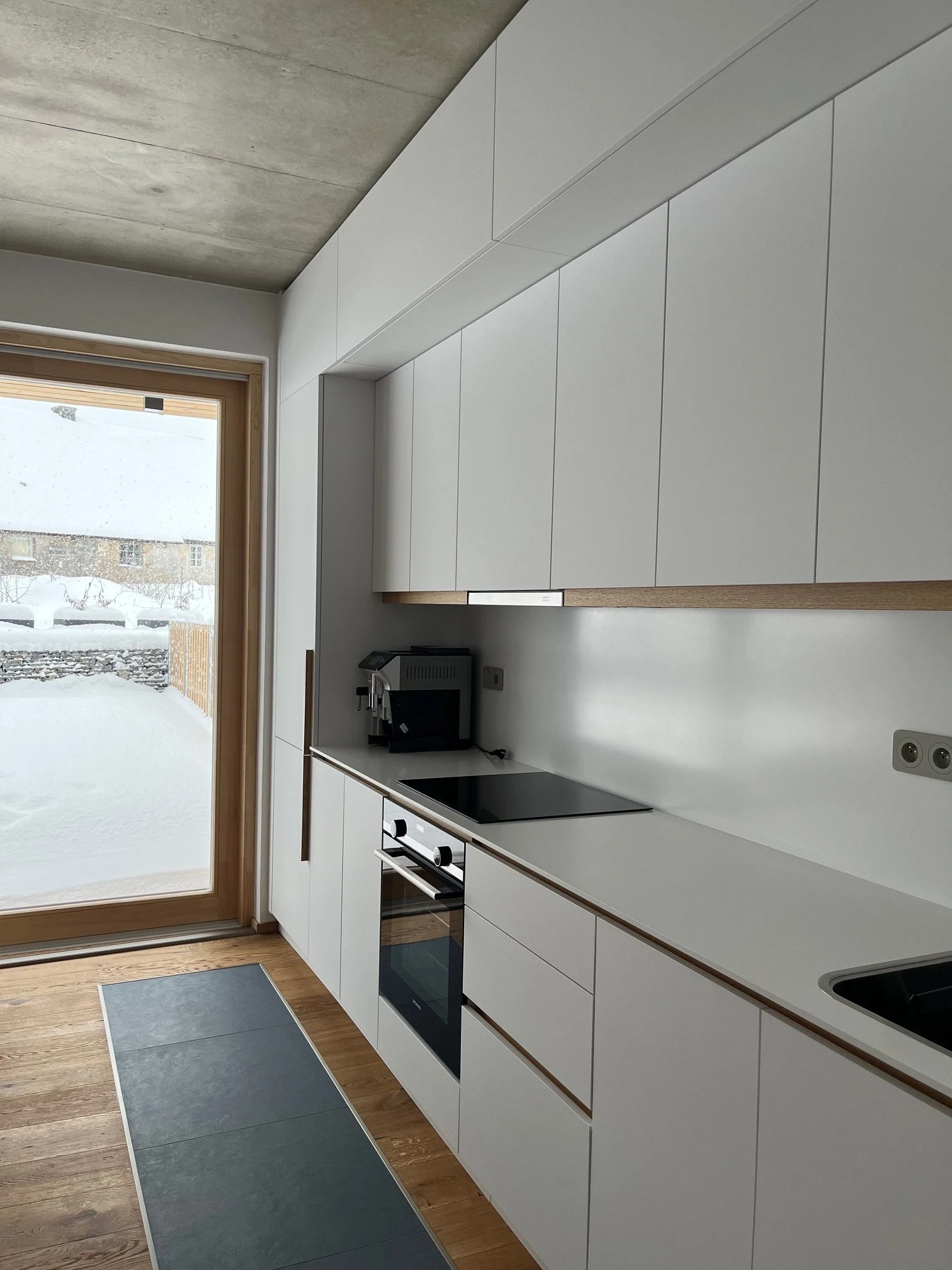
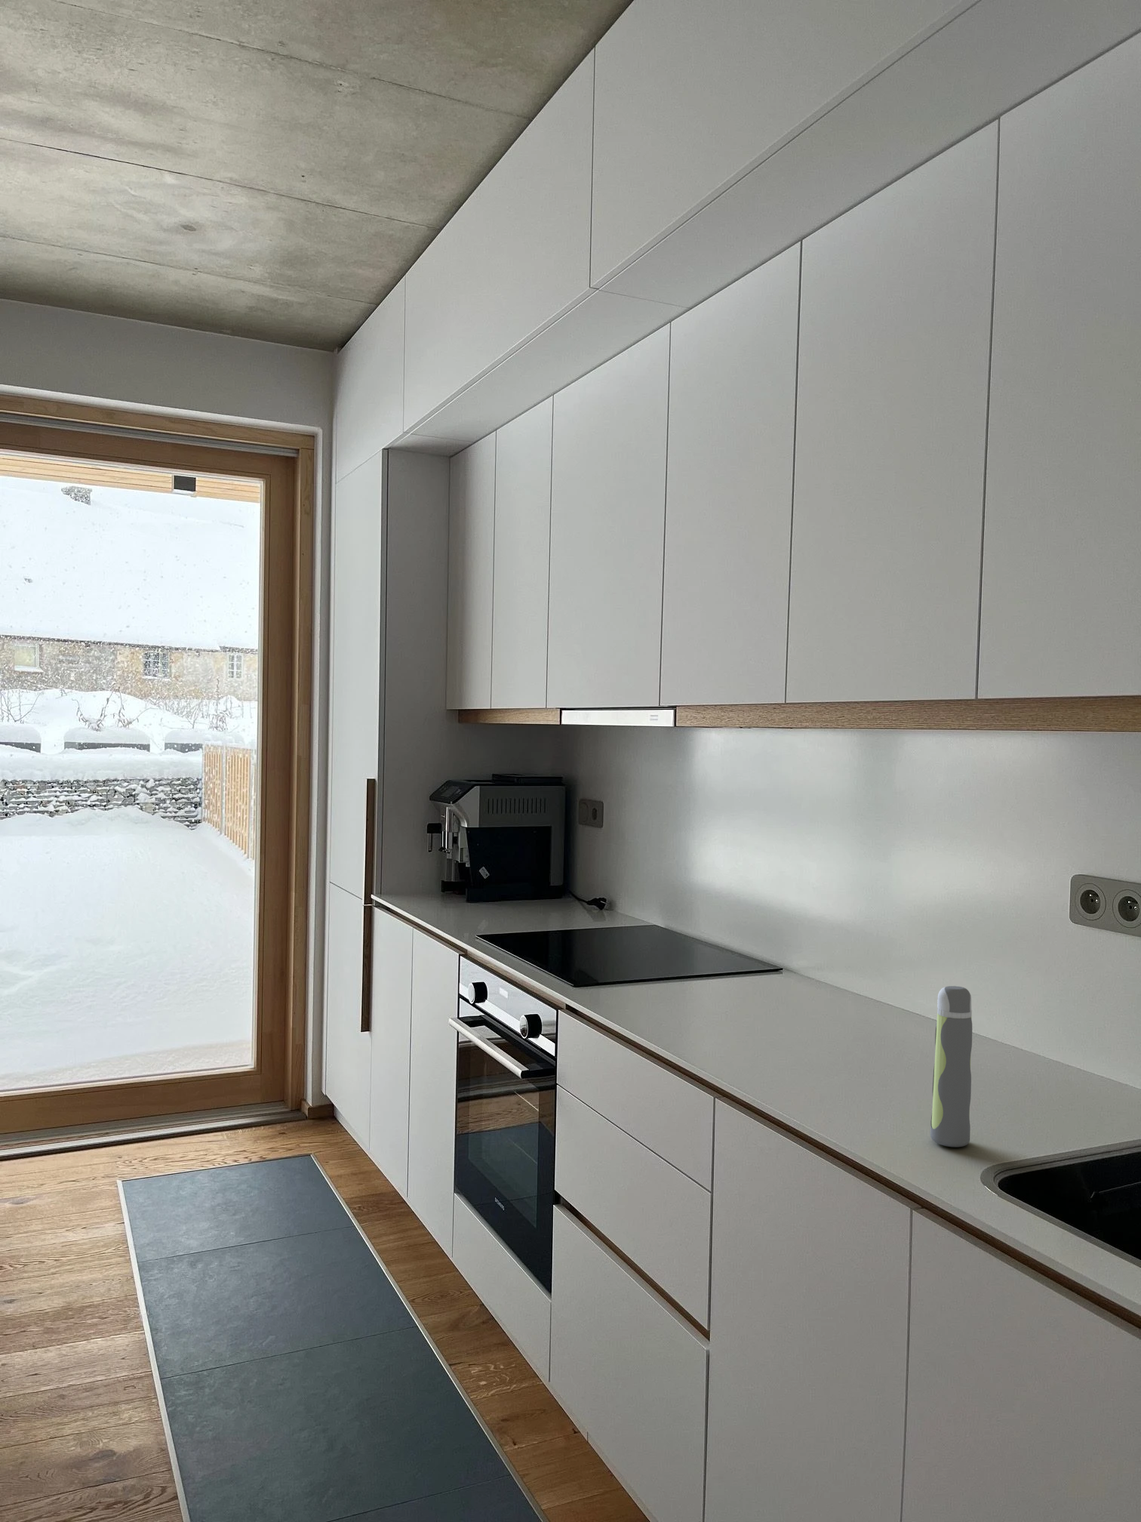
+ spray bottle (953, 1064)
